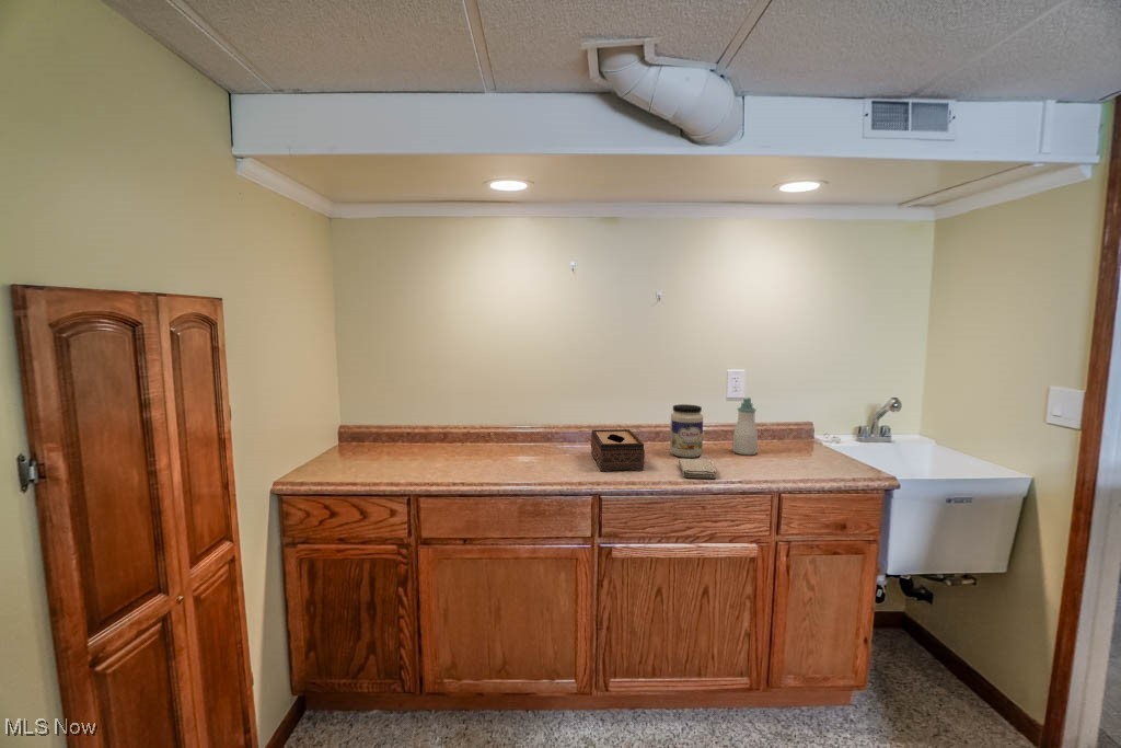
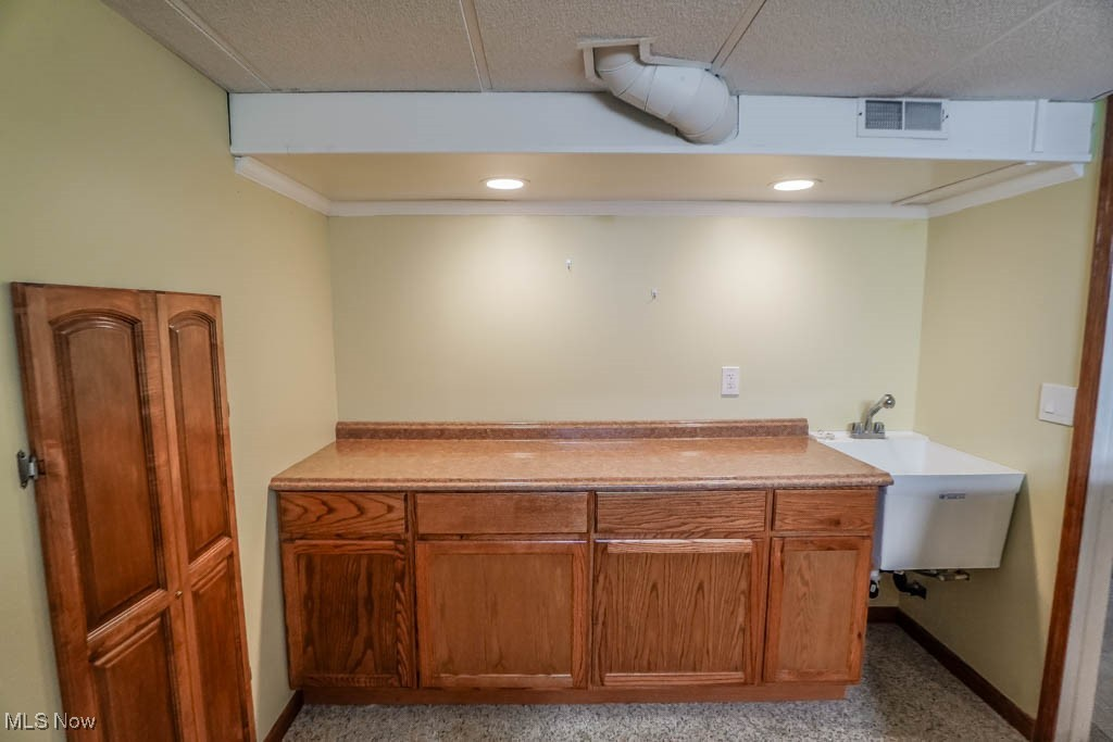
- tissue box (615, 448)
- jar (686, 430)
- washcloth (696, 467)
- soap bottle (746, 425)
